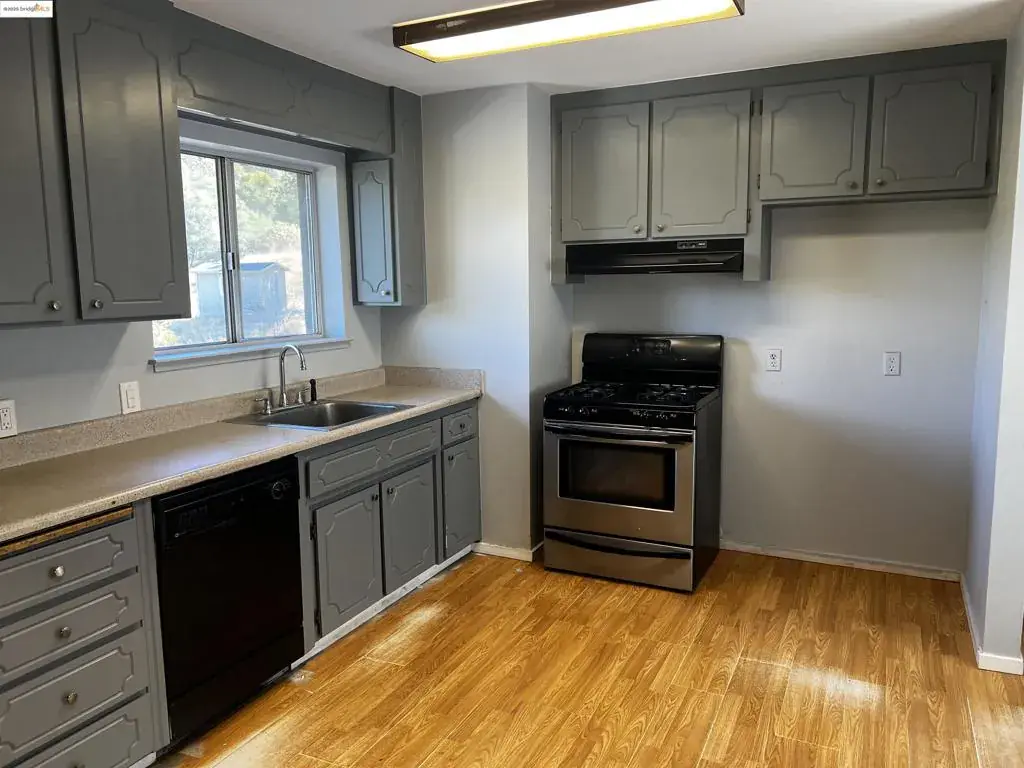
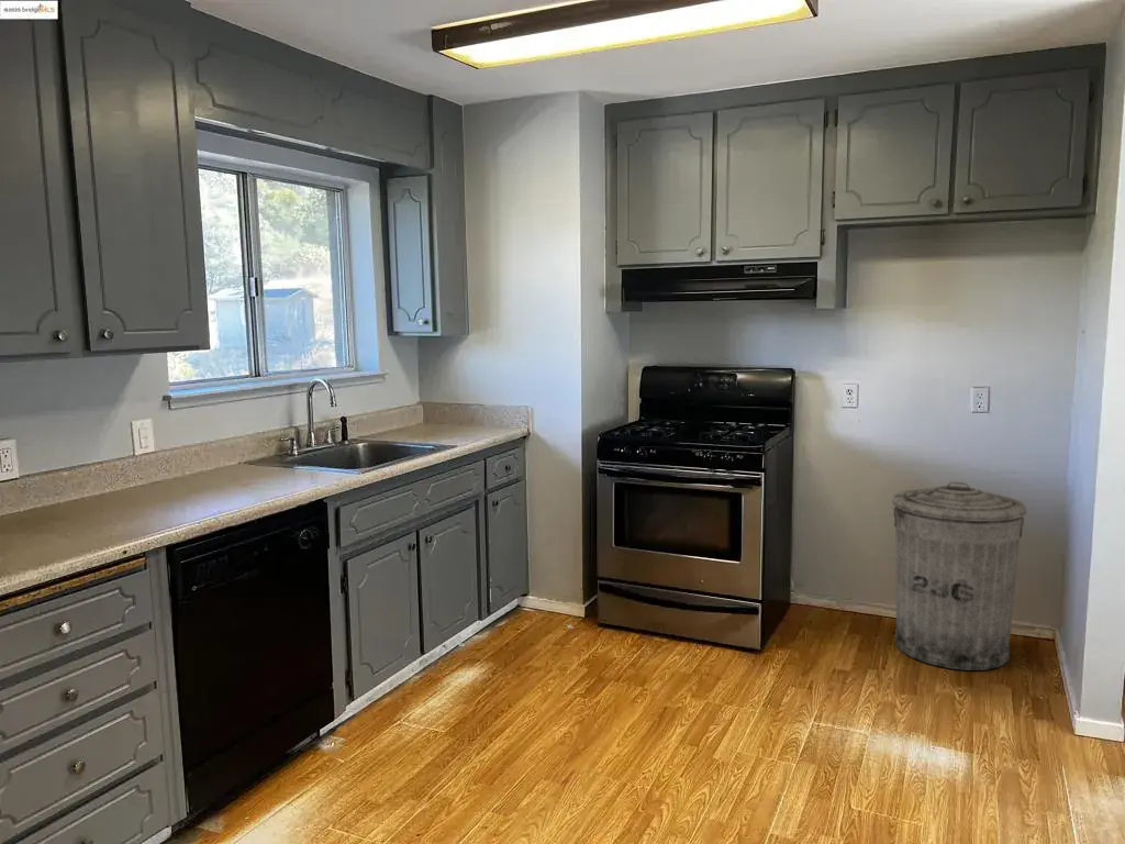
+ trash can (954, 566)
